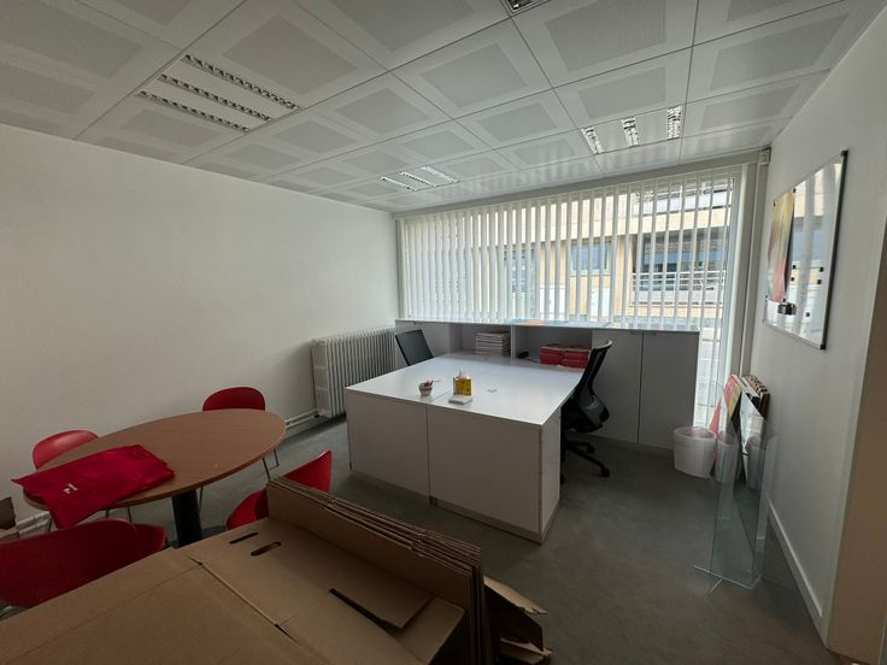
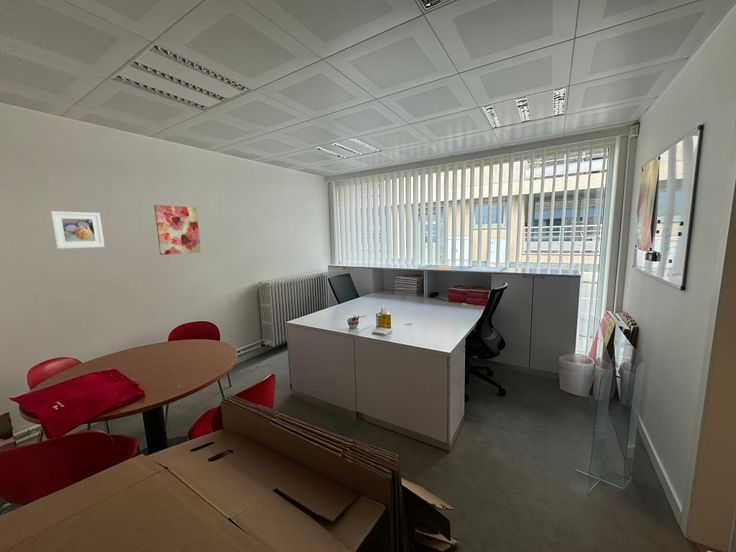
+ wall art (178, 230)
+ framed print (78, 230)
